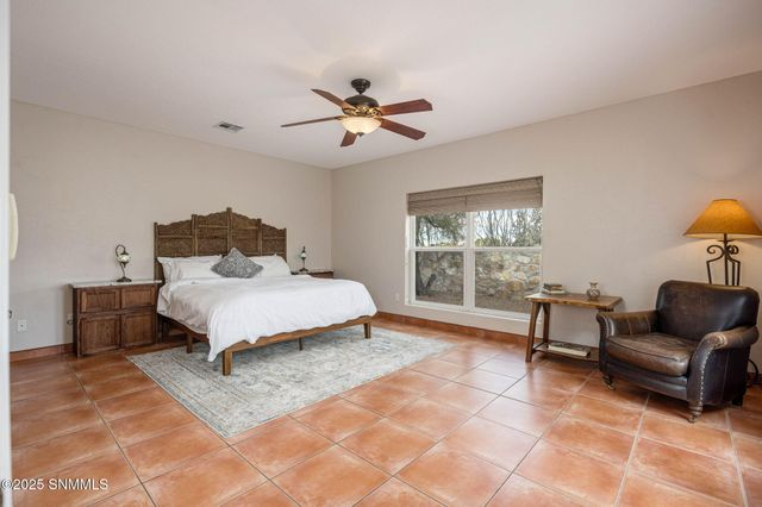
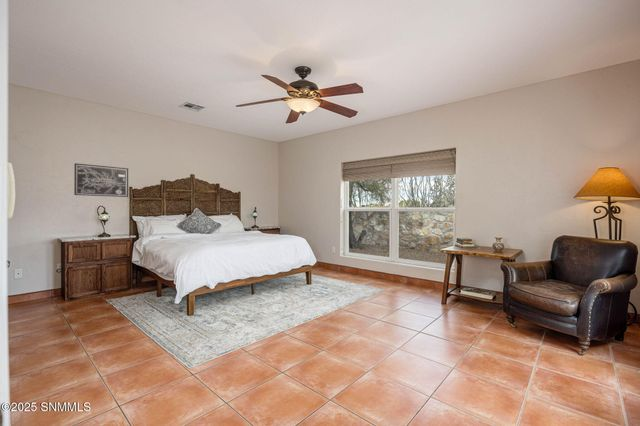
+ wall art (102, 181)
